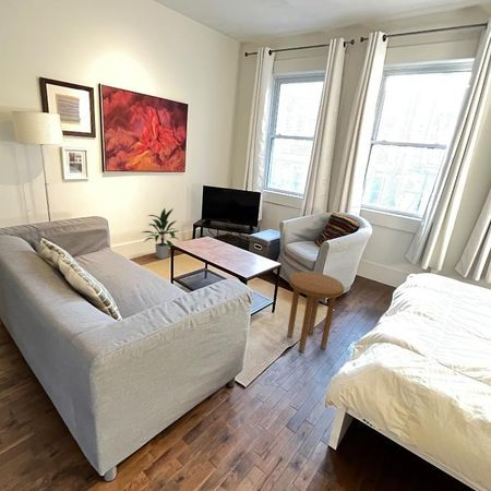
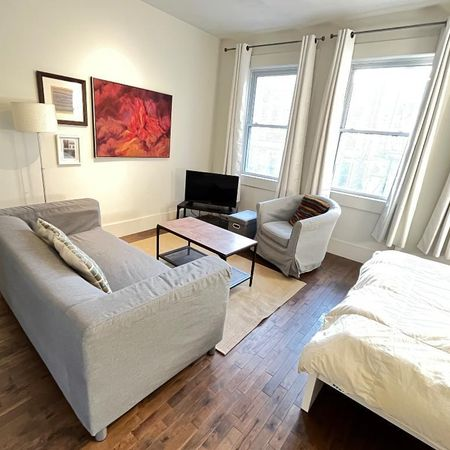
- indoor plant (161, 233)
- side table (311, 312)
